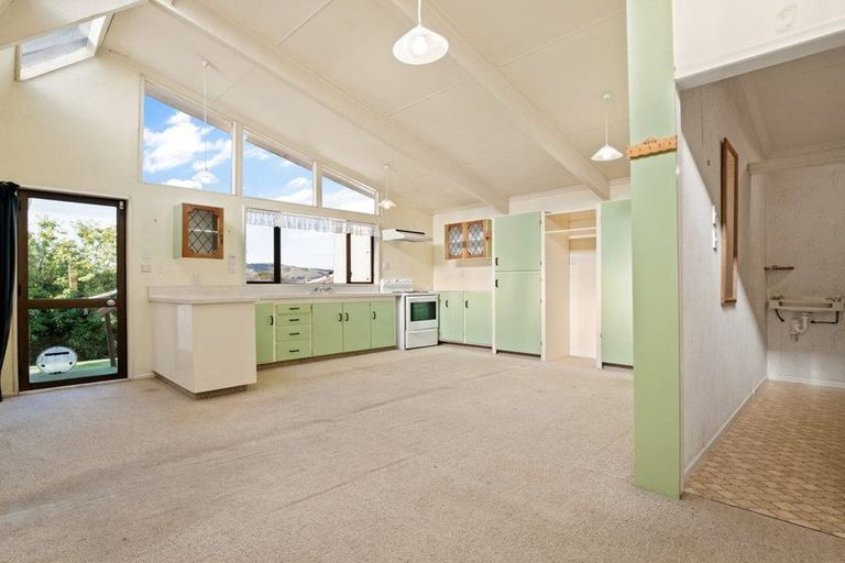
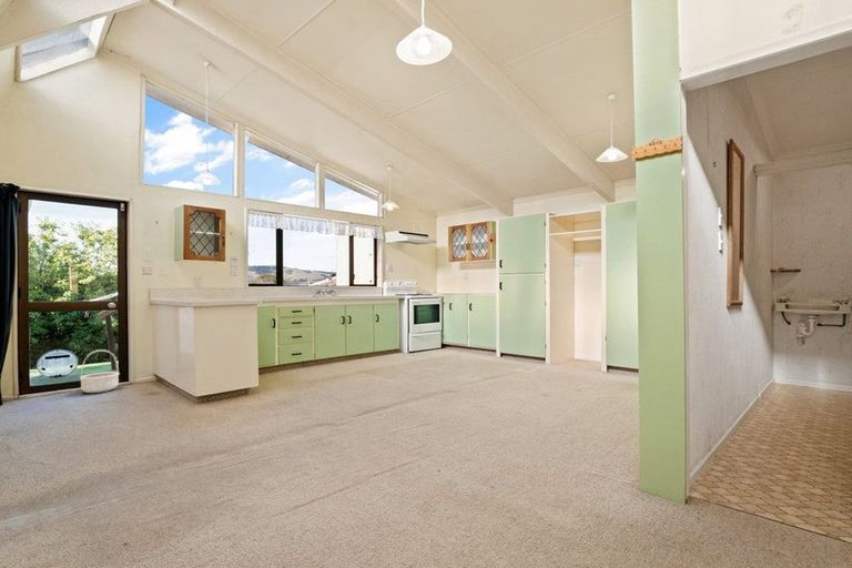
+ basket (100, 373)
